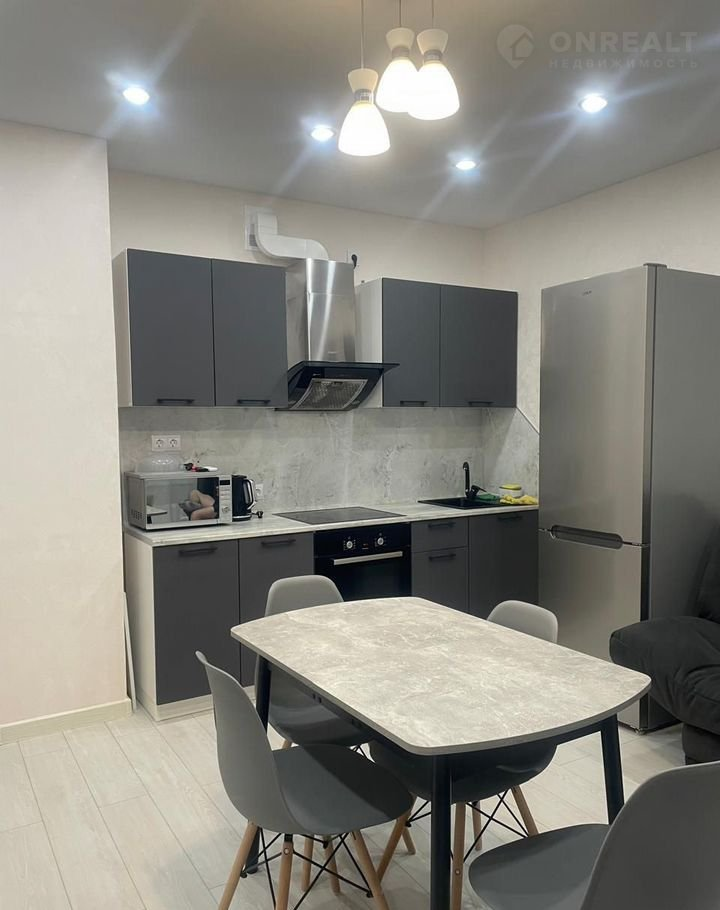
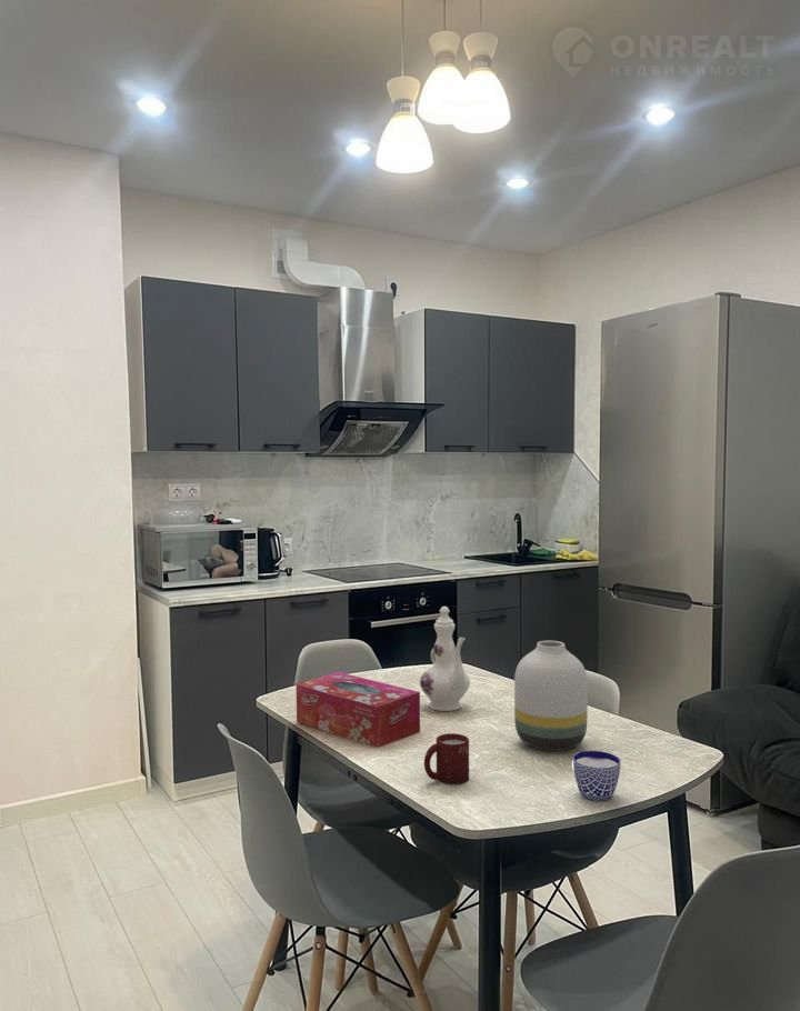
+ vase (550, 693)
+ chinaware (448, 658)
+ cup (446, 759)
+ cup (591, 774)
+ tissue box (357, 707)
